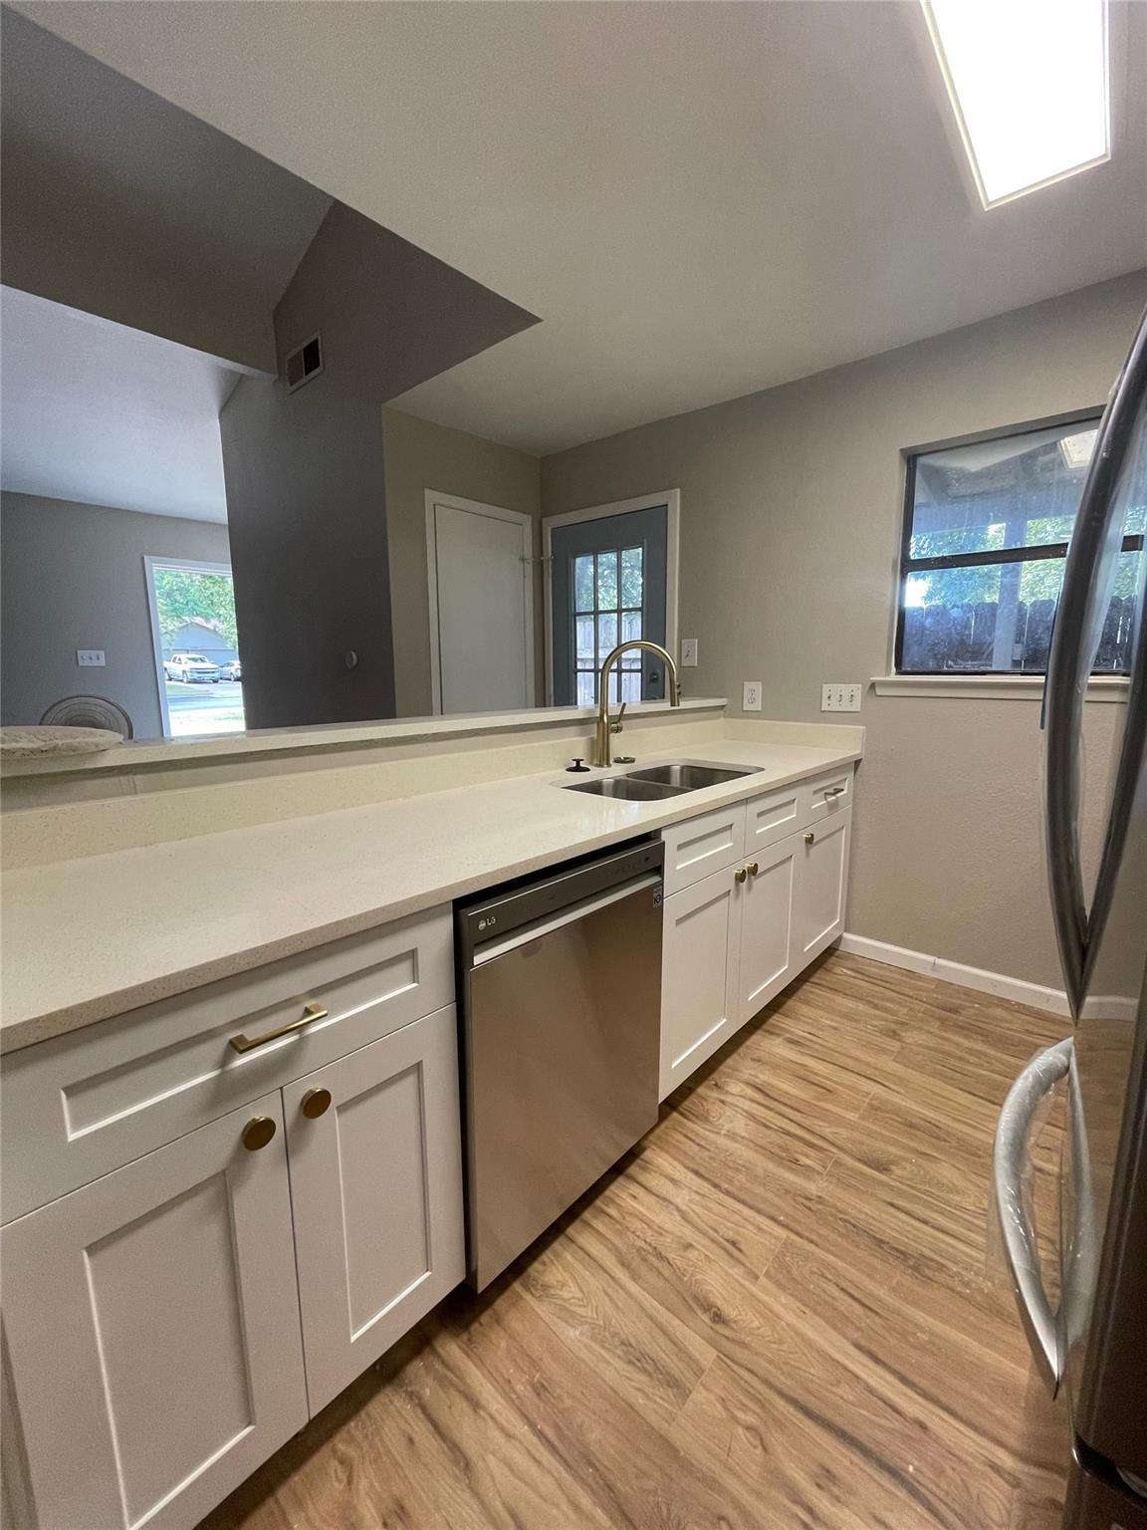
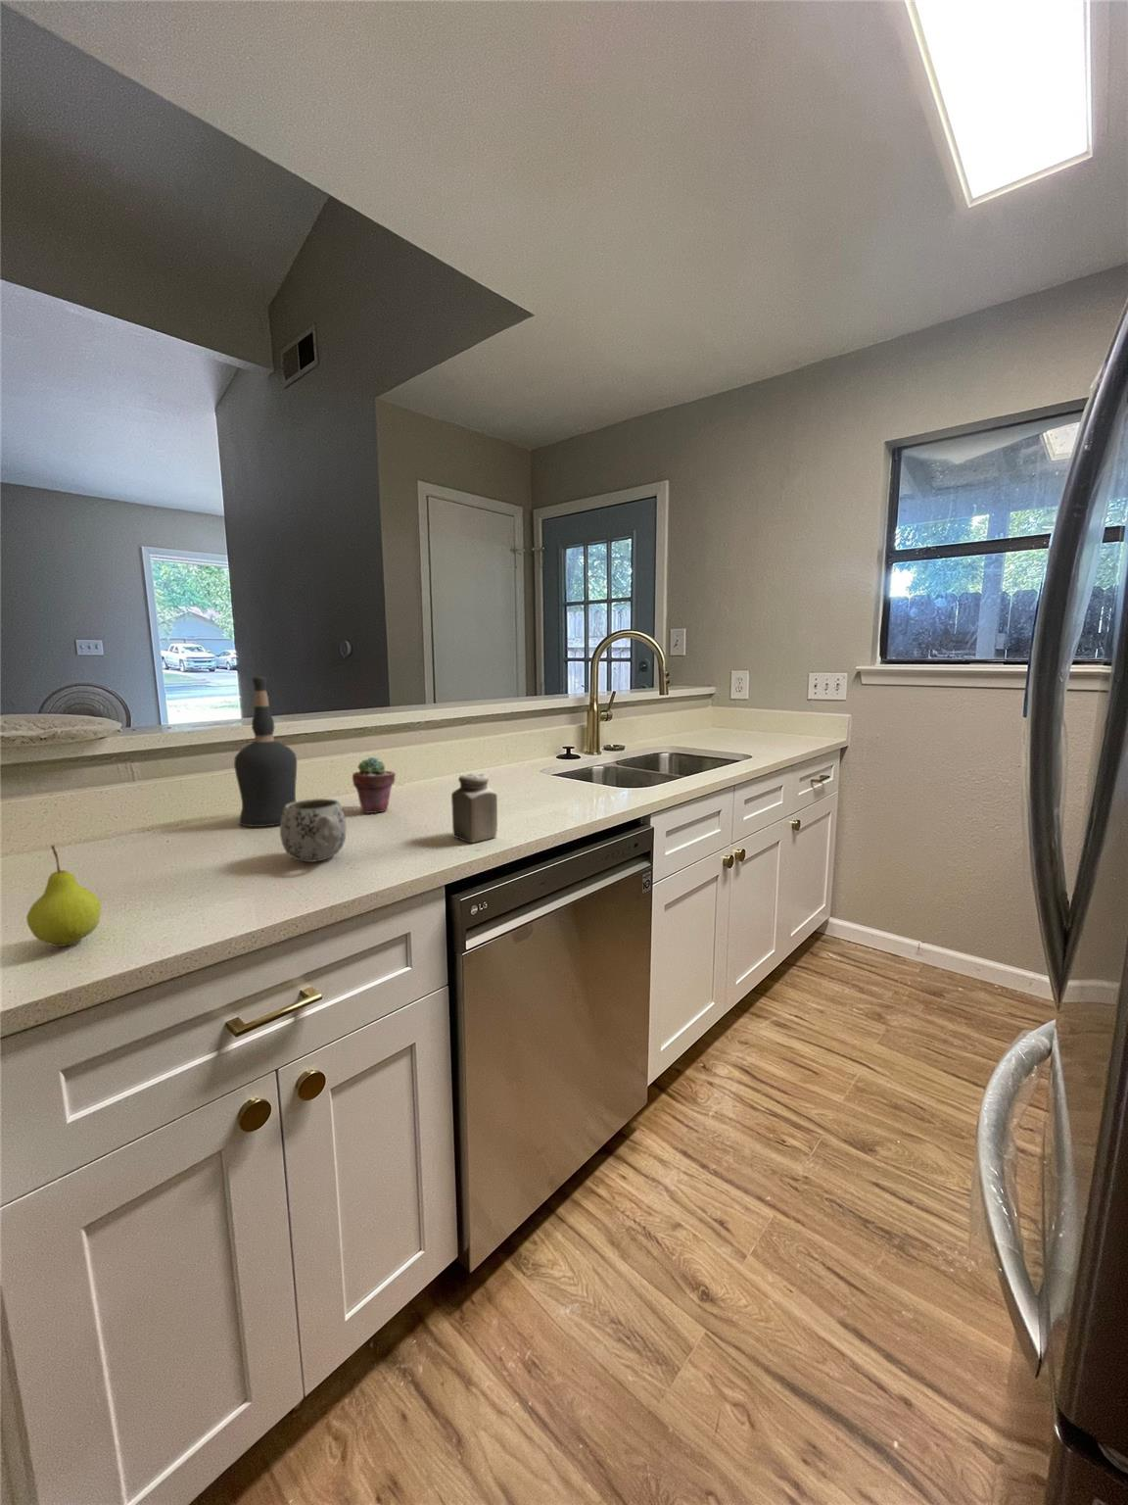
+ potted succulent (374, 783)
+ liquor bottle (264, 749)
+ salt shaker (474, 806)
+ mug (319, 832)
+ fruit (63, 896)
